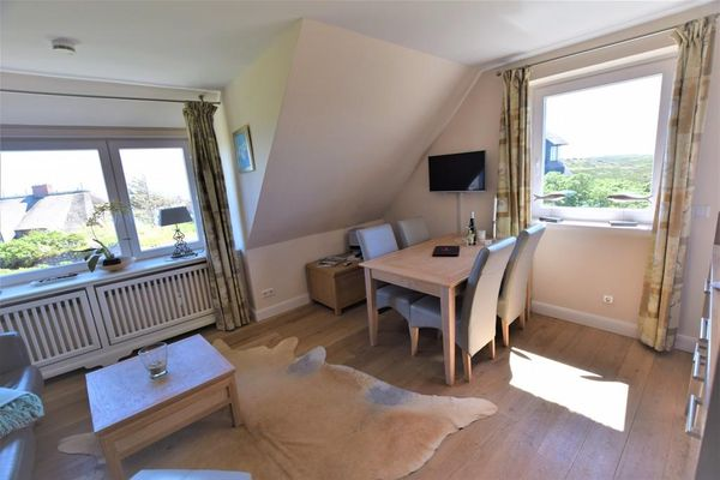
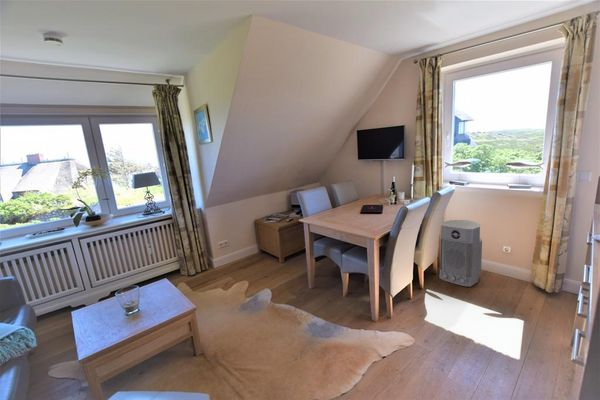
+ air purifier (460, 250)
